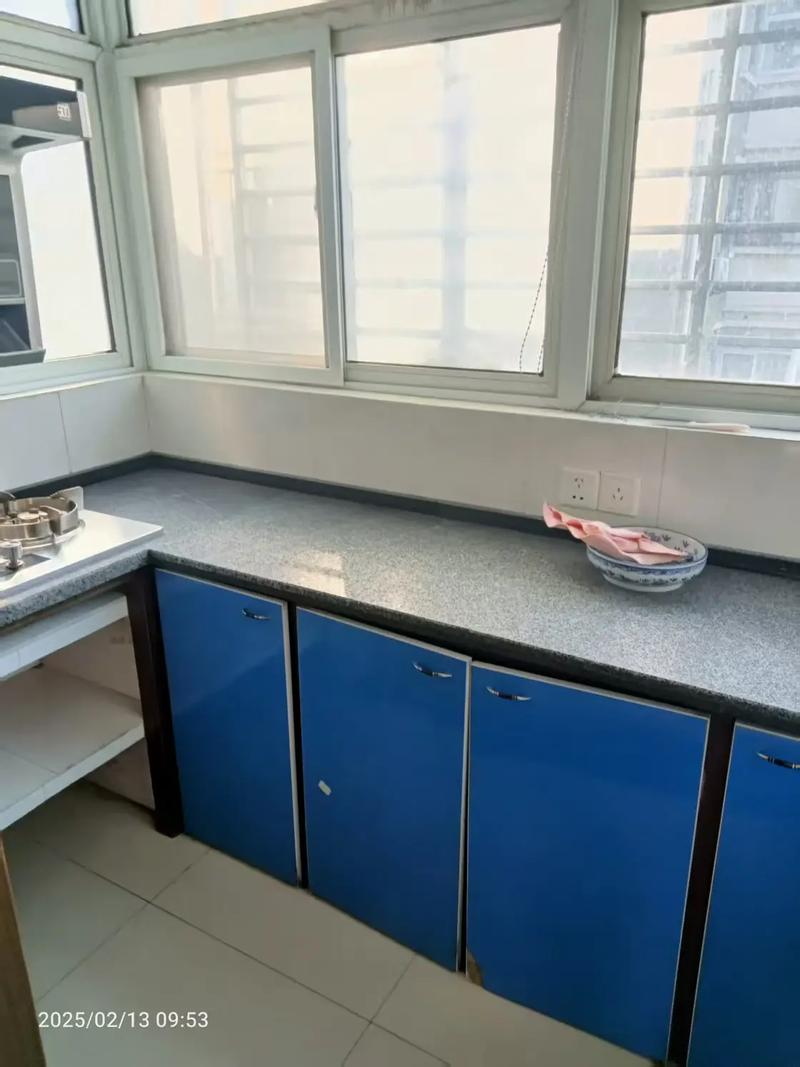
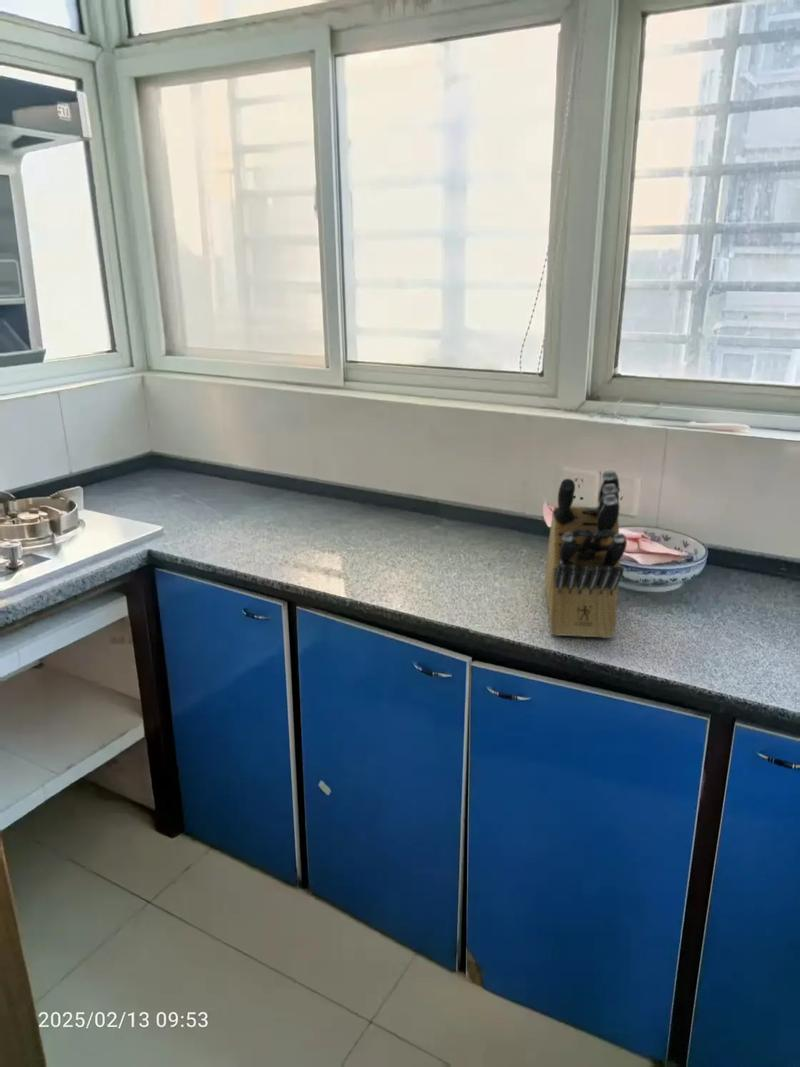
+ knife block (583, 539)
